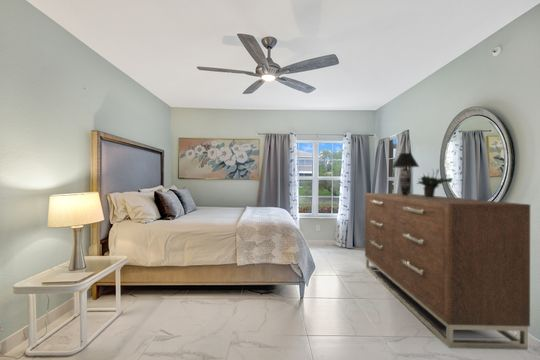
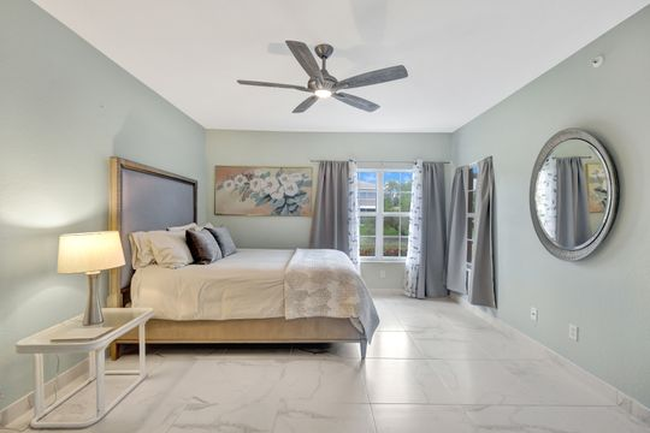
- table lamp (405, 174)
- potted plant (435, 182)
- dresser (420, 246)
